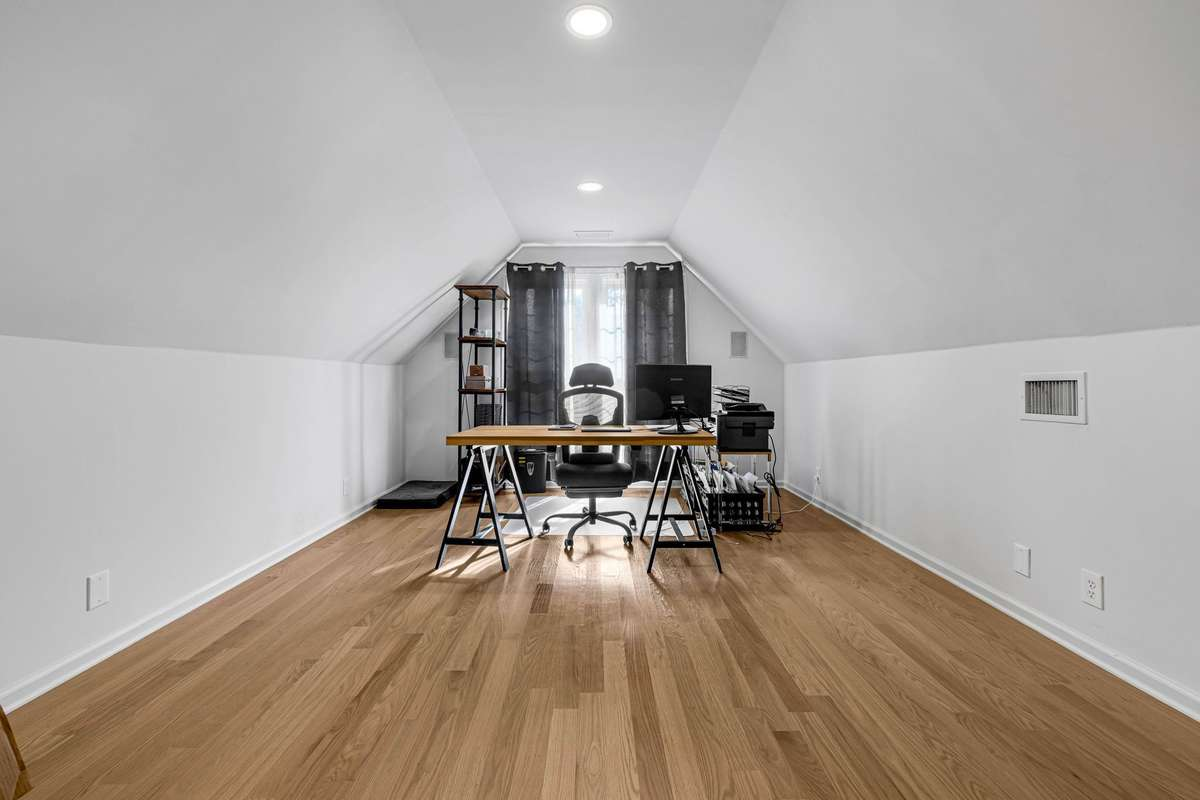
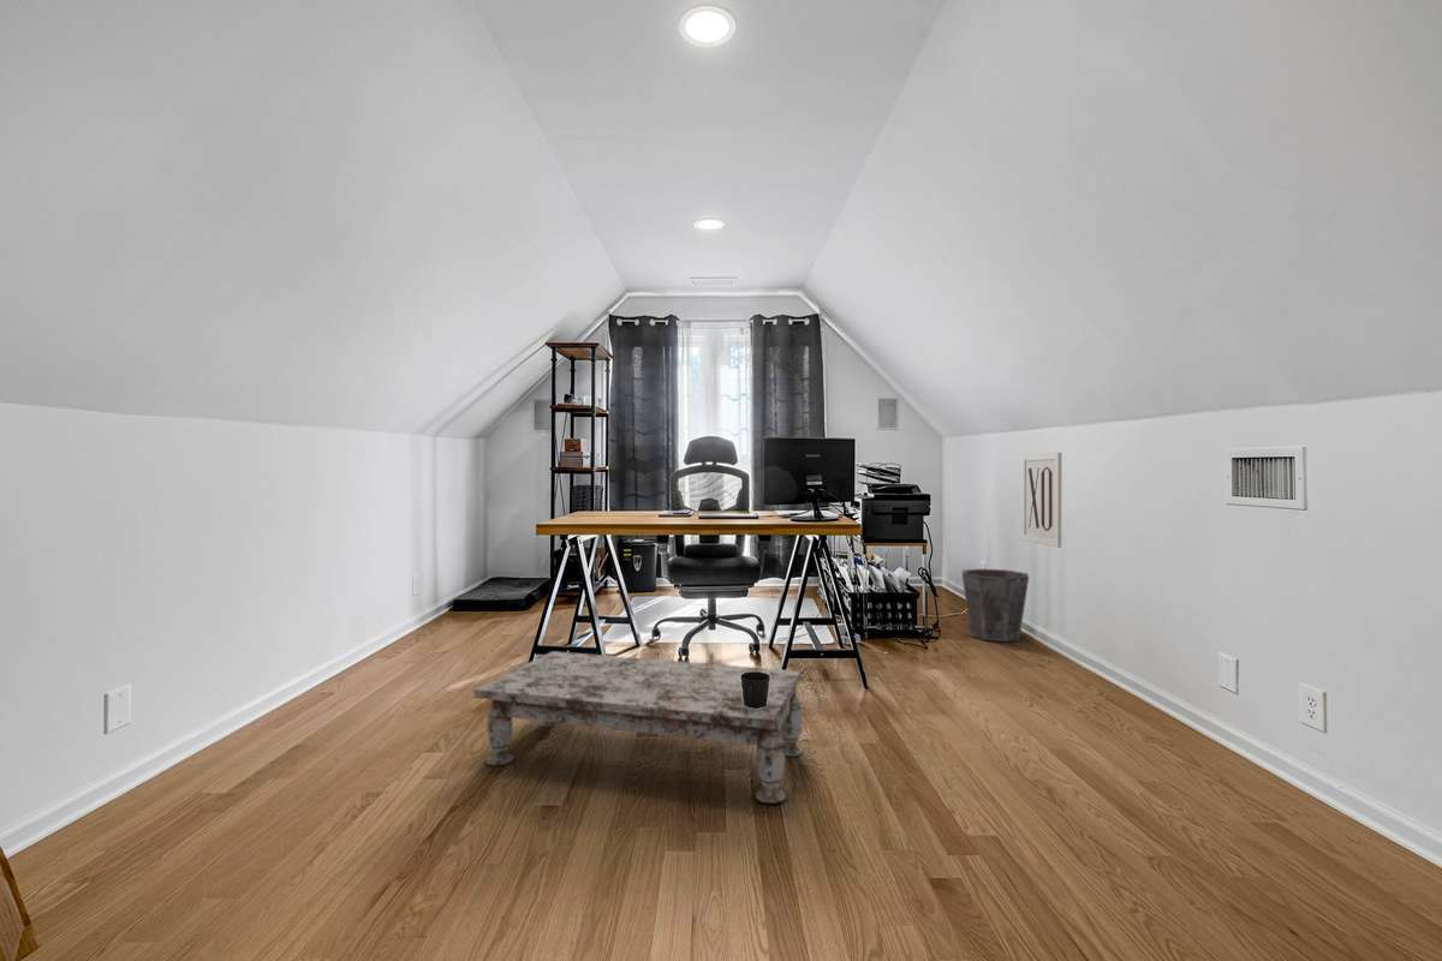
+ coffee table (646, 717)
+ waste bin (994, 604)
+ cup (753, 690)
+ wall art (1041, 499)
